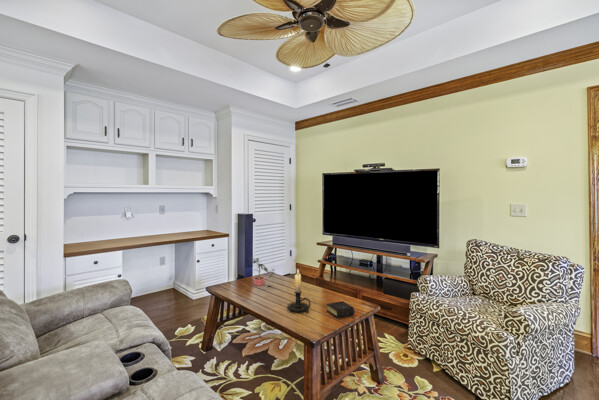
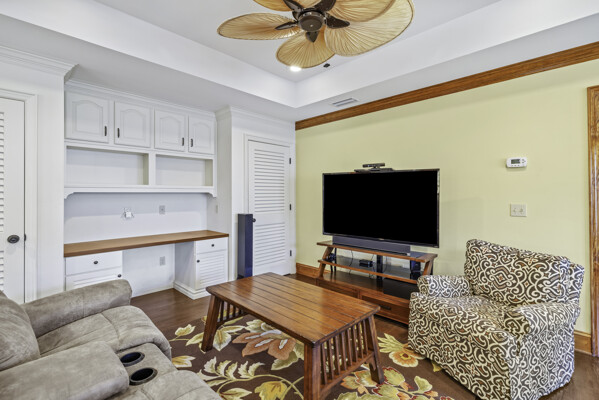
- potted plant (259, 271)
- candle holder (300, 289)
- book (340, 309)
